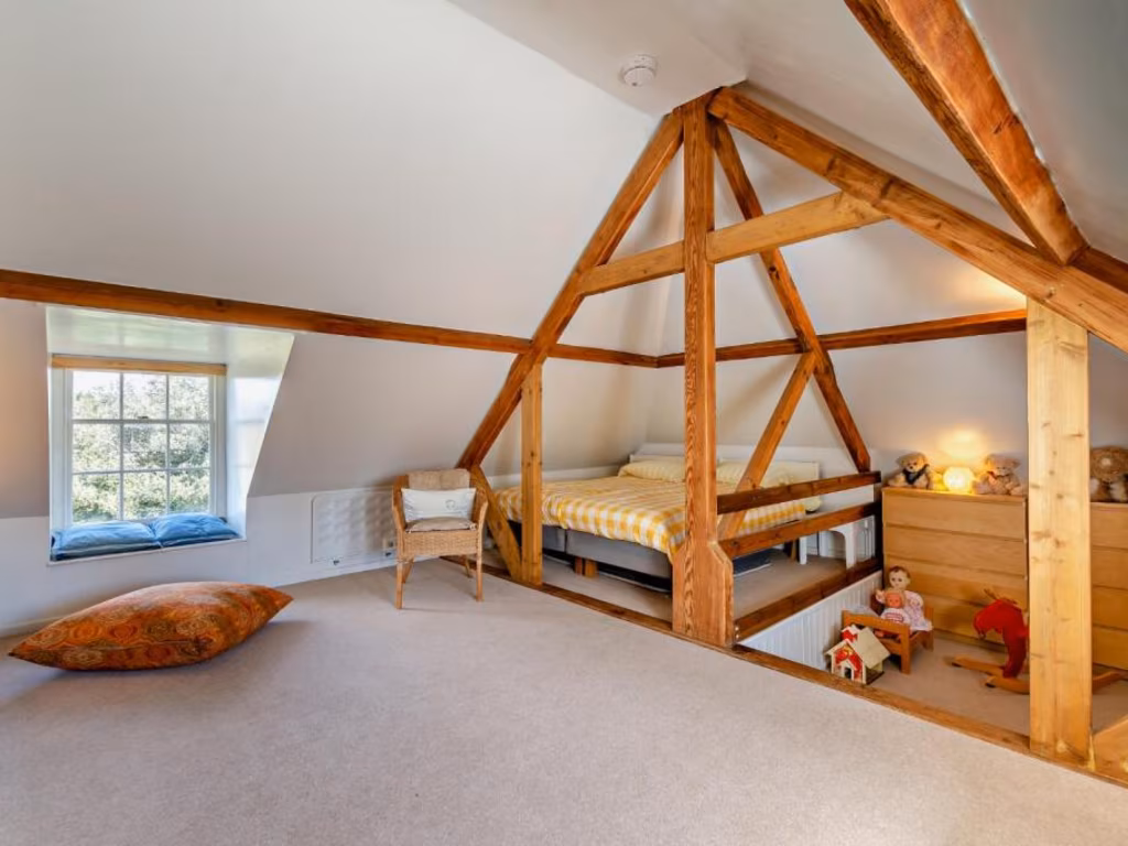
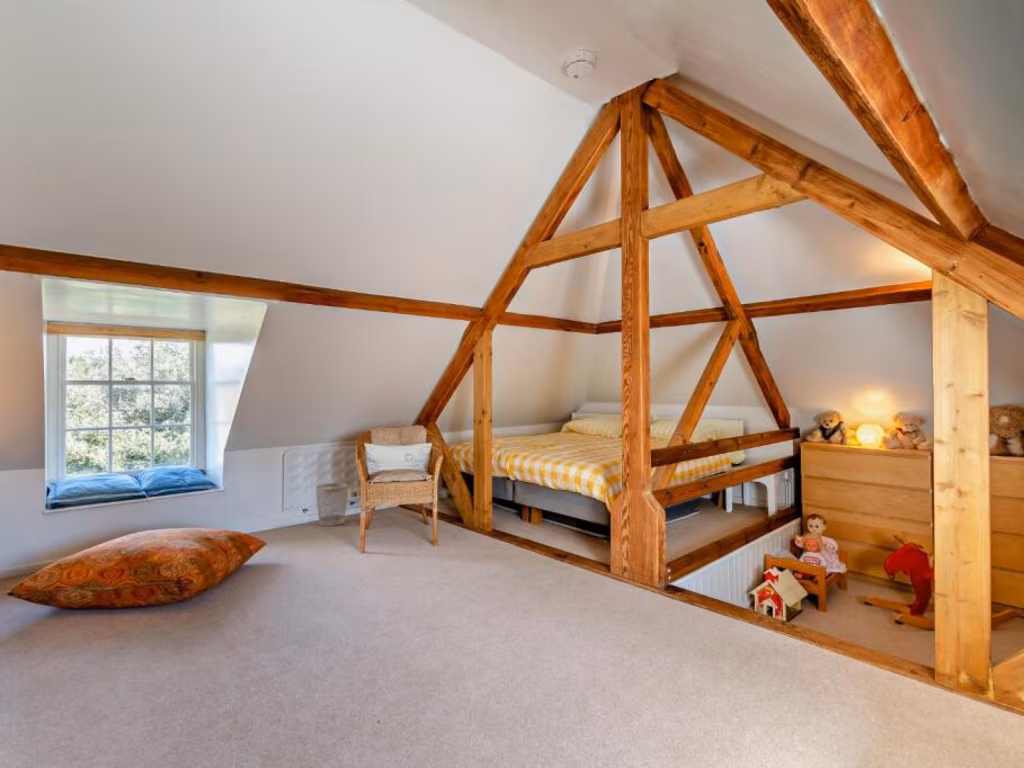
+ wastebasket (331, 504)
